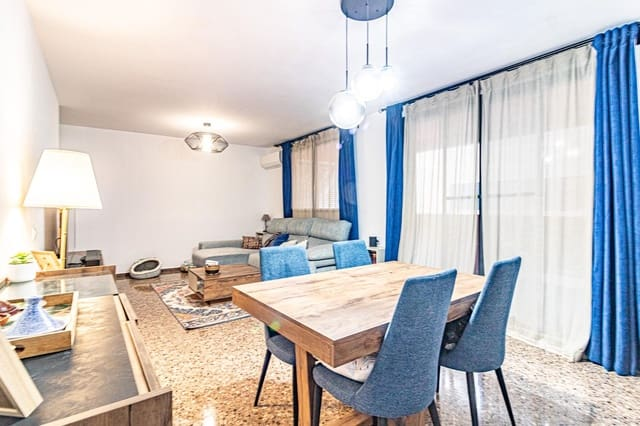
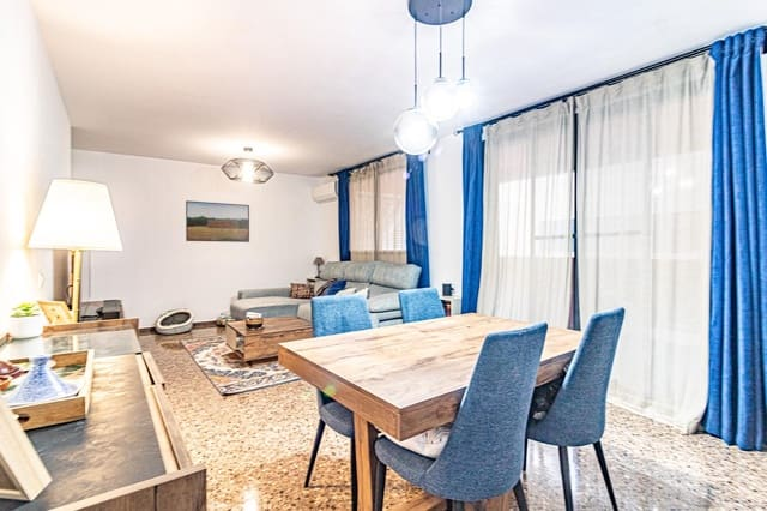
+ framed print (218, 222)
